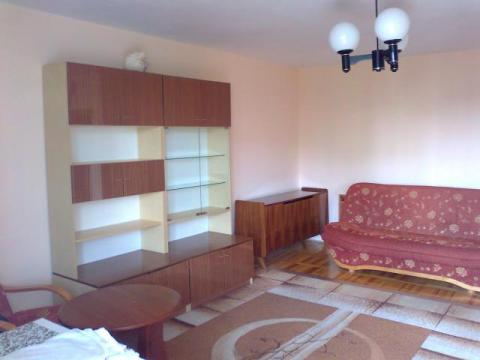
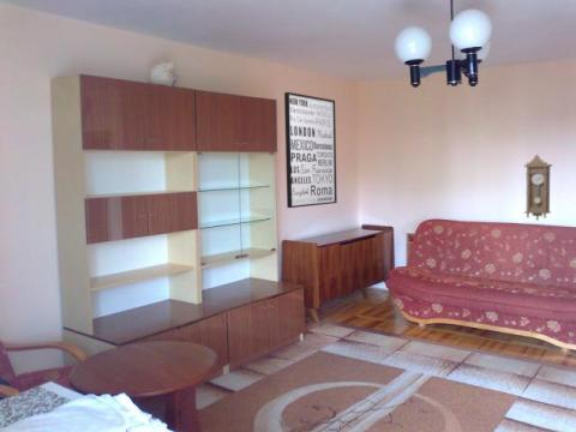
+ wall art (312, 151)
+ pendulum clock (538, 187)
